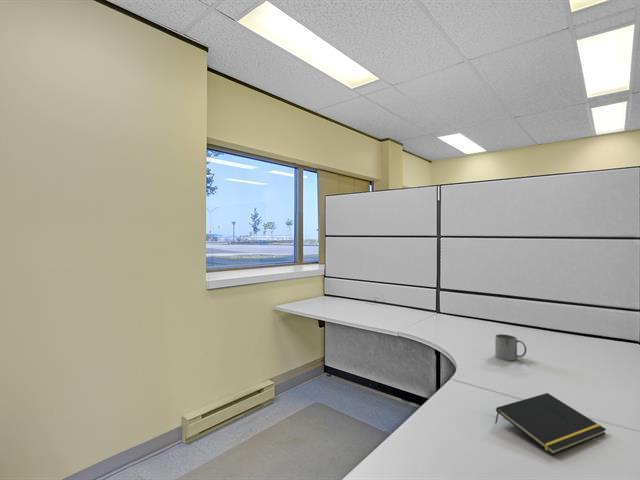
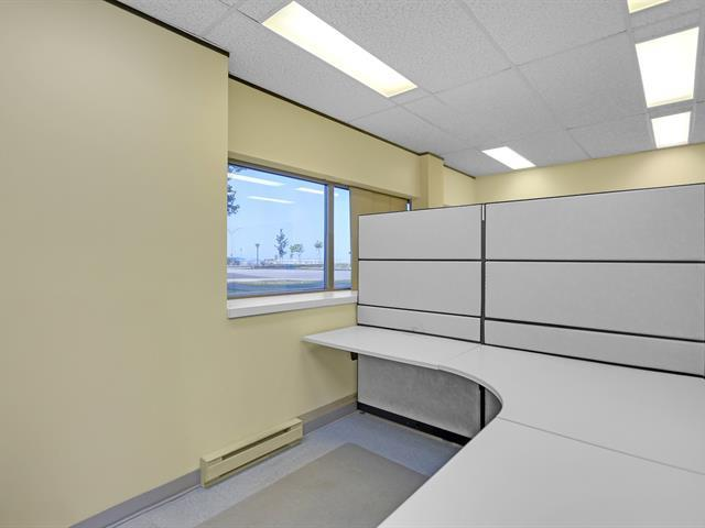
- mug (510, 347)
- notepad (549, 420)
